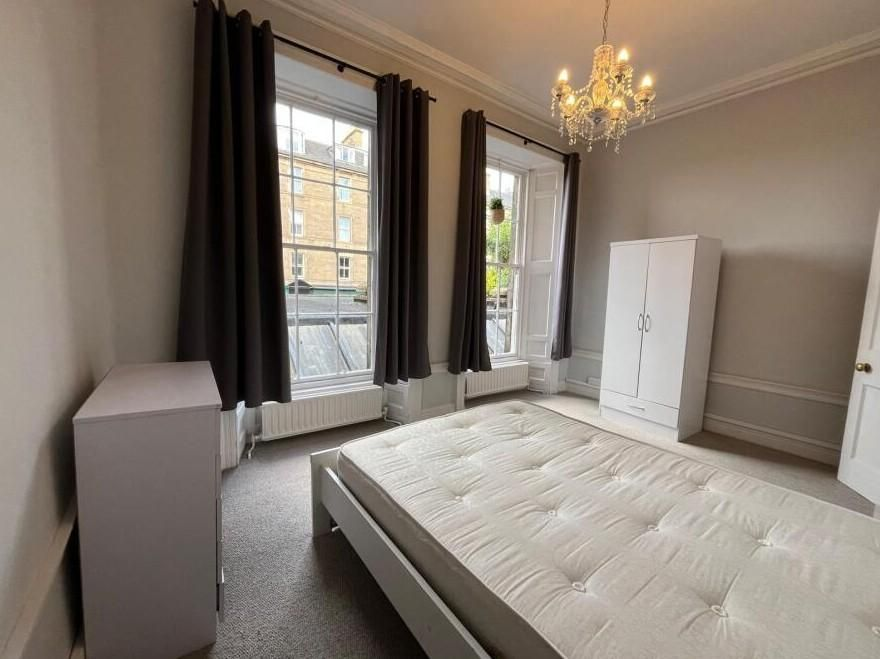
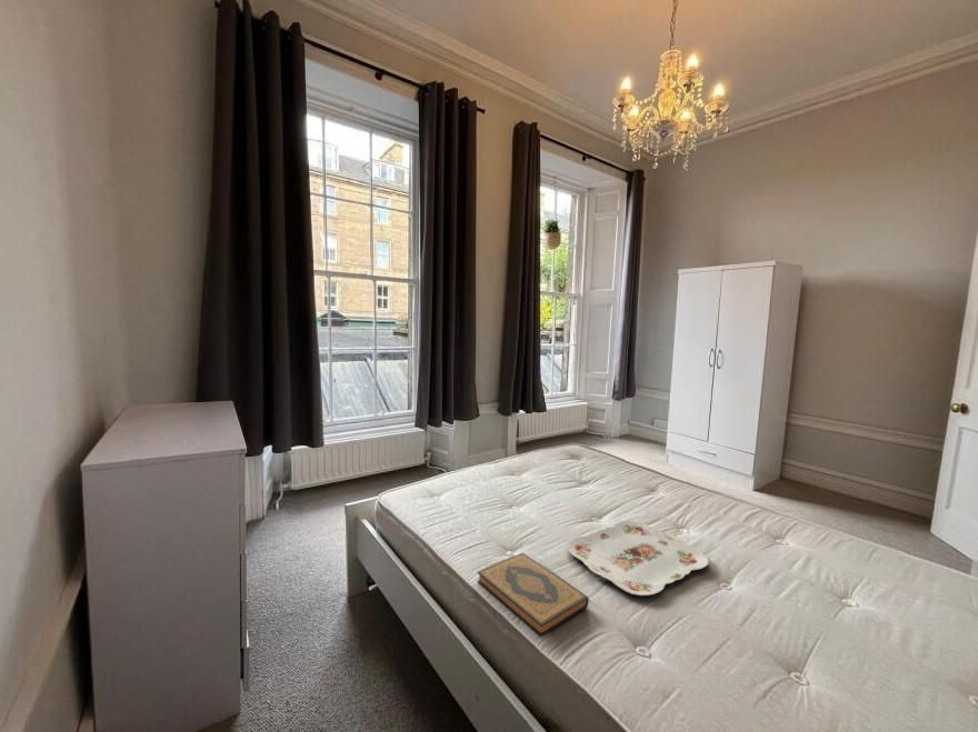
+ serving tray (636, 553)
+ hardback book (530, 589)
